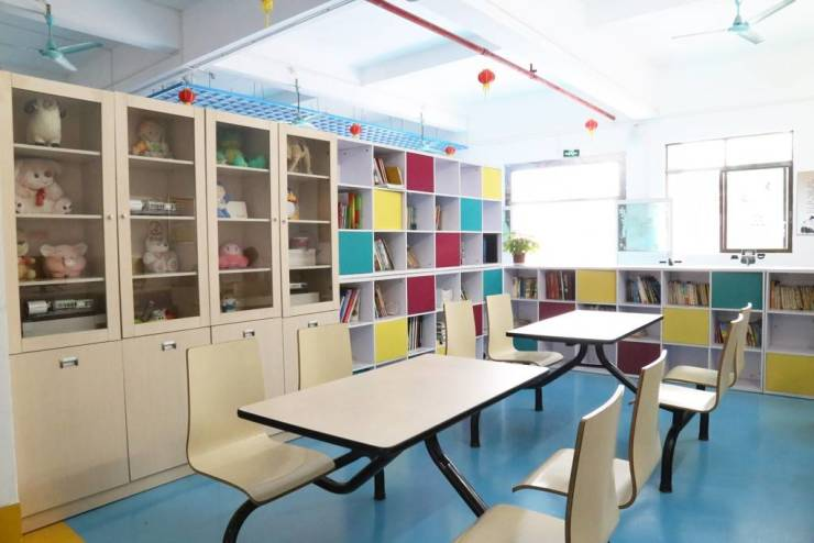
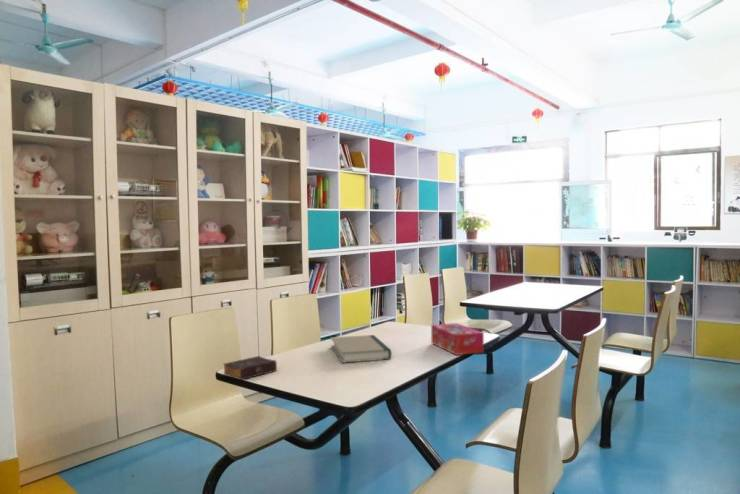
+ book (359, 347)
+ book (250, 367)
+ tissue box (456, 338)
